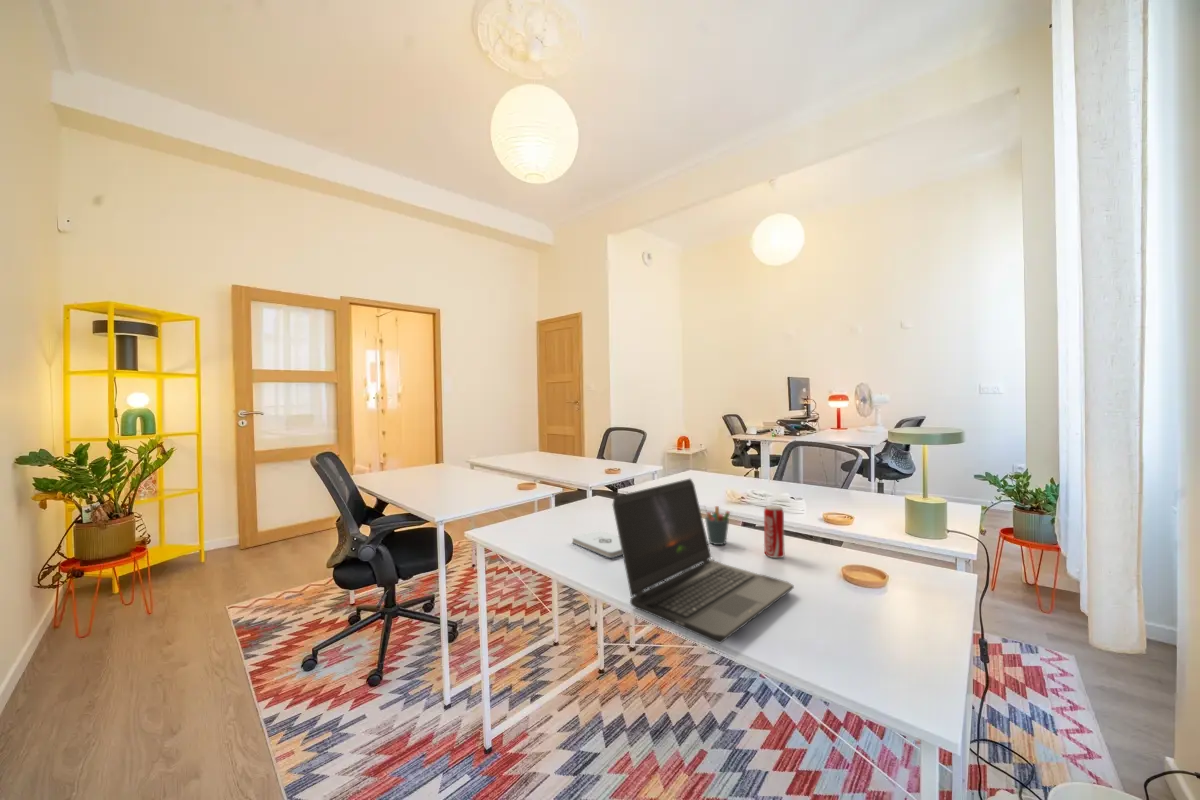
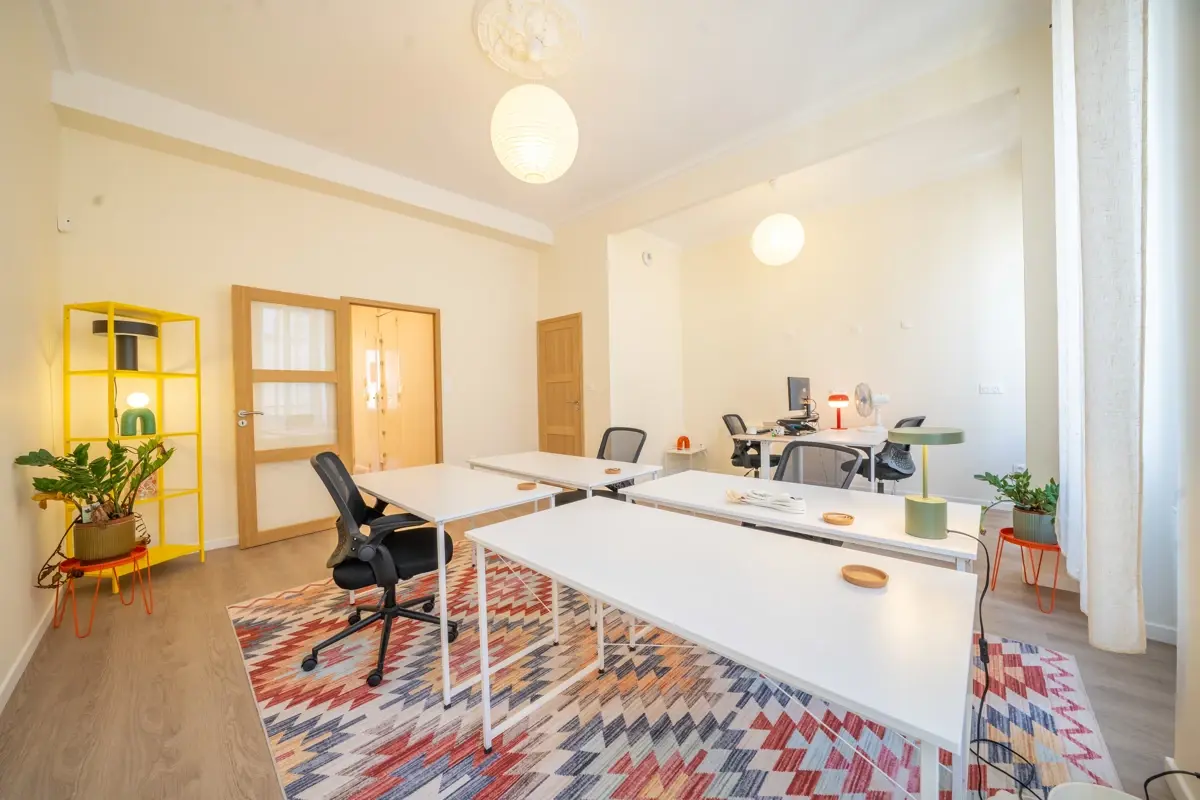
- beverage can (774, 531)
- pen holder (717, 523)
- notepad (604, 542)
- laptop computer (704, 545)
